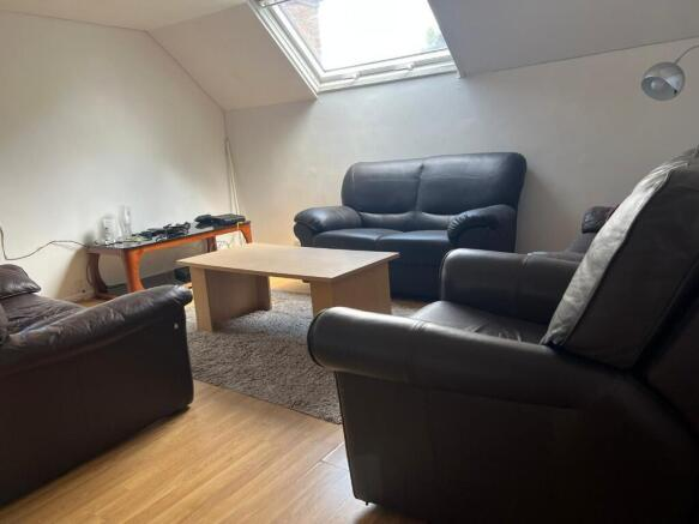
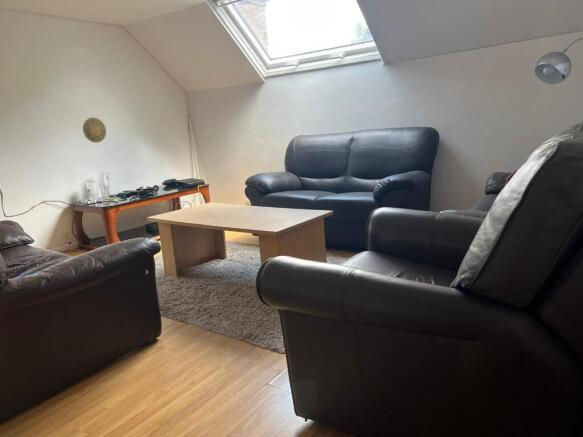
+ decorative plate (95, 130)
